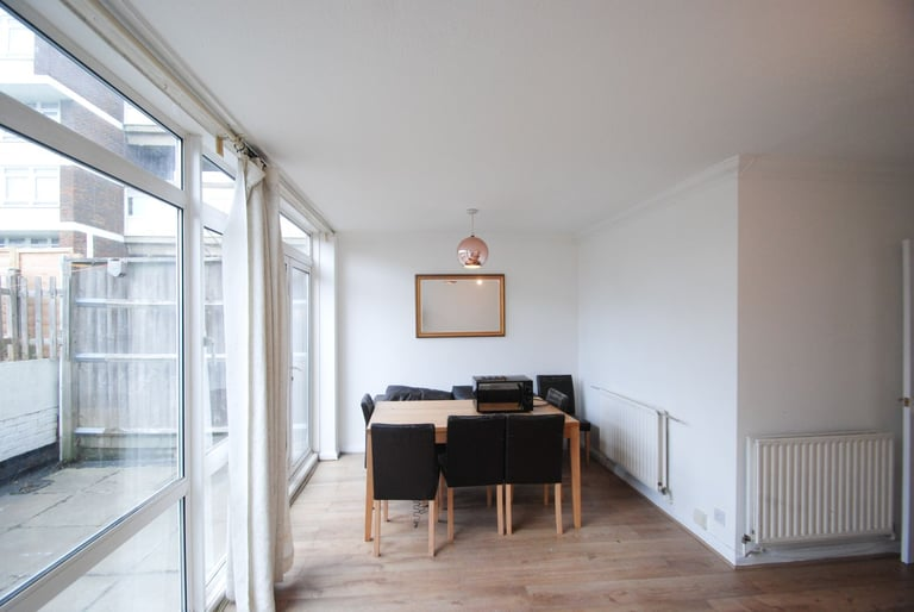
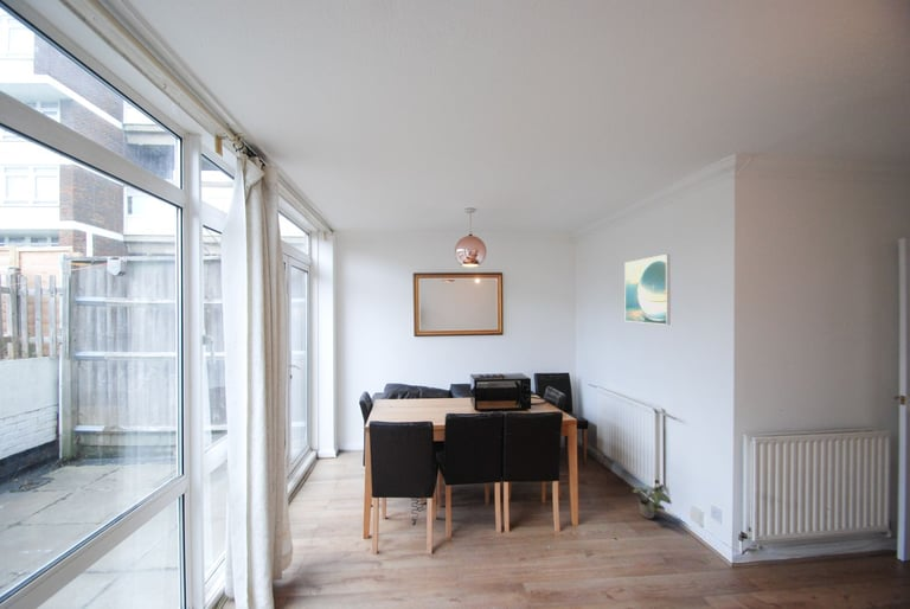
+ potted plant (651, 502)
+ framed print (645, 290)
